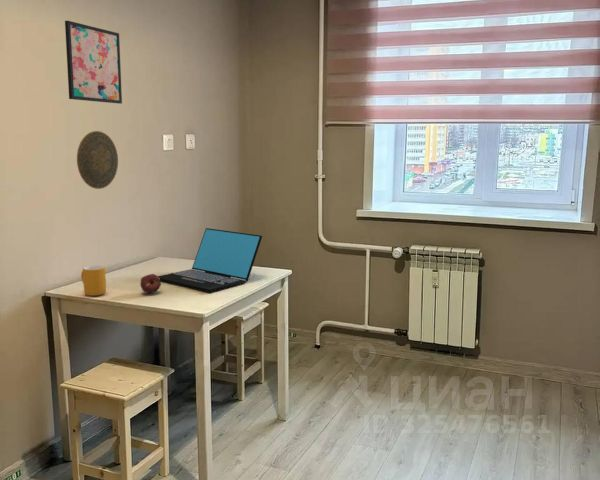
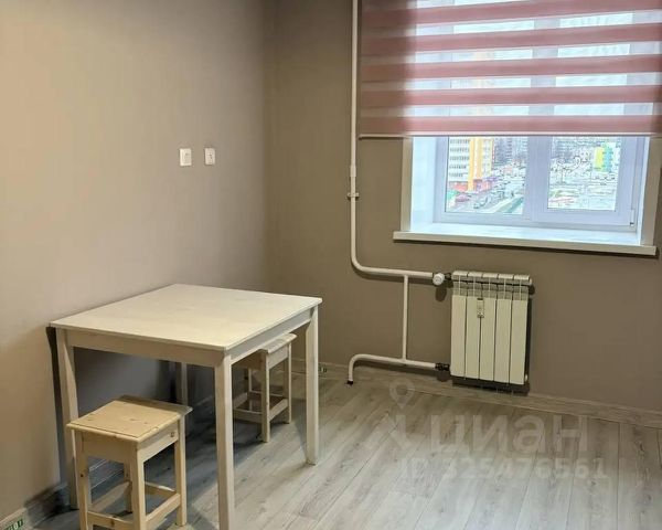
- decorative plate (100, 160)
- wall art (95, 64)
- apple (150, 283)
- mug (91, 280)
- laptop (208, 257)
